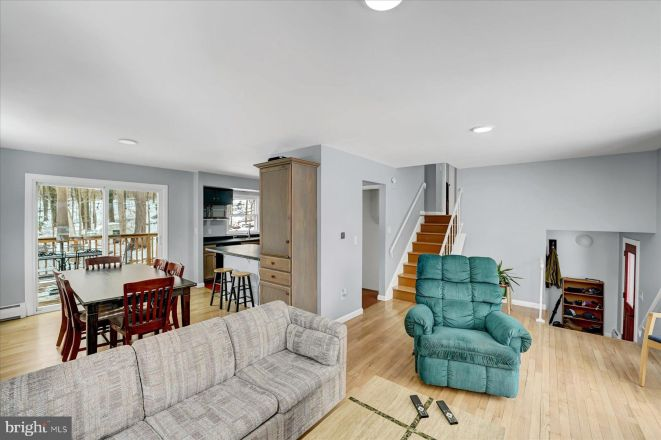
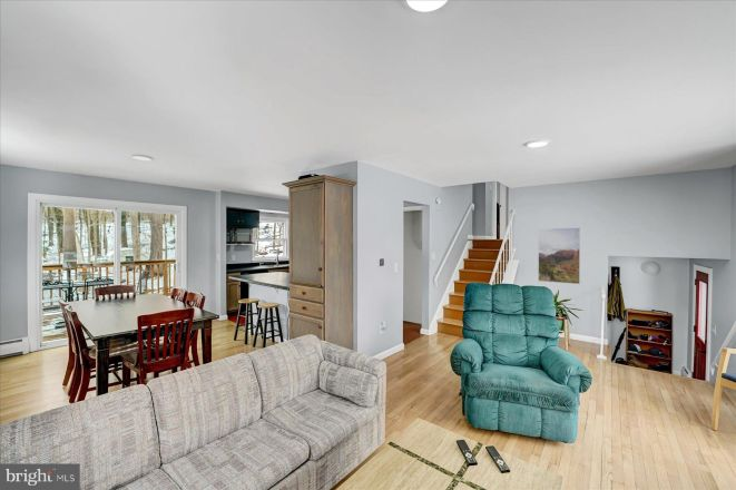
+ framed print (558, 255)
